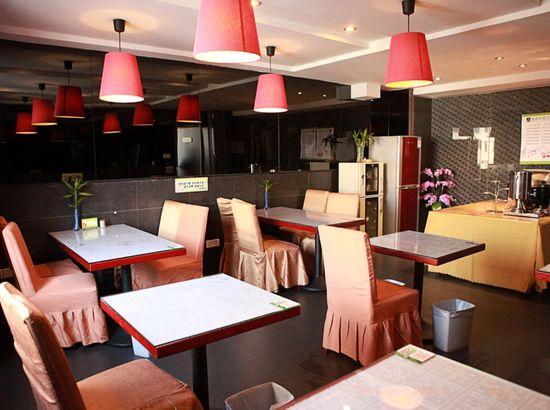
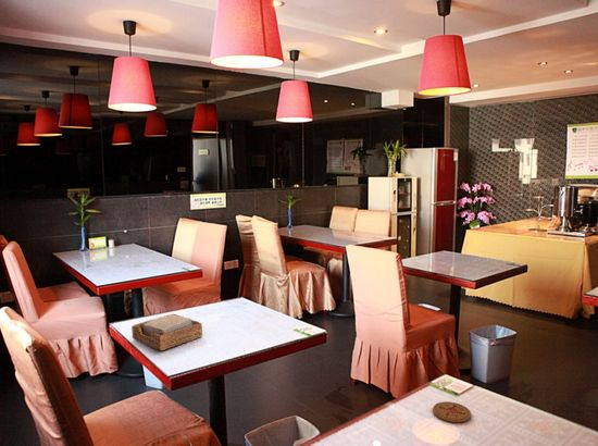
+ napkin holder (167, 329)
+ coaster (451, 411)
